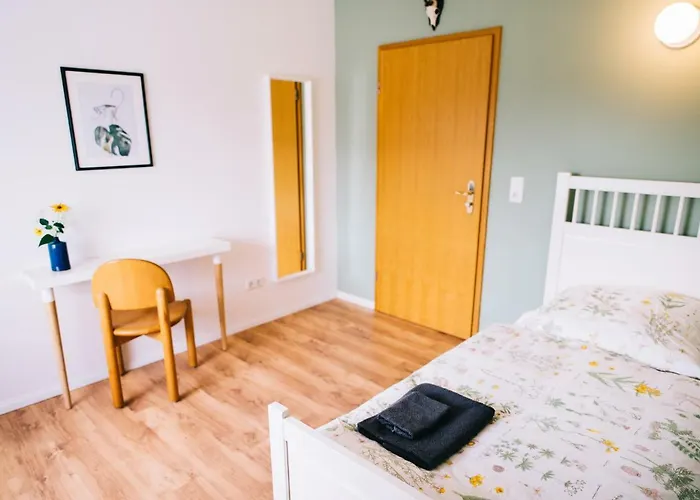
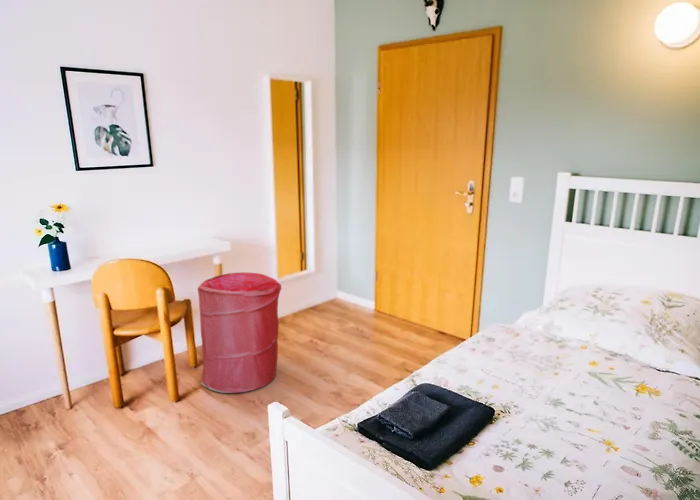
+ laundry hamper (241, 328)
